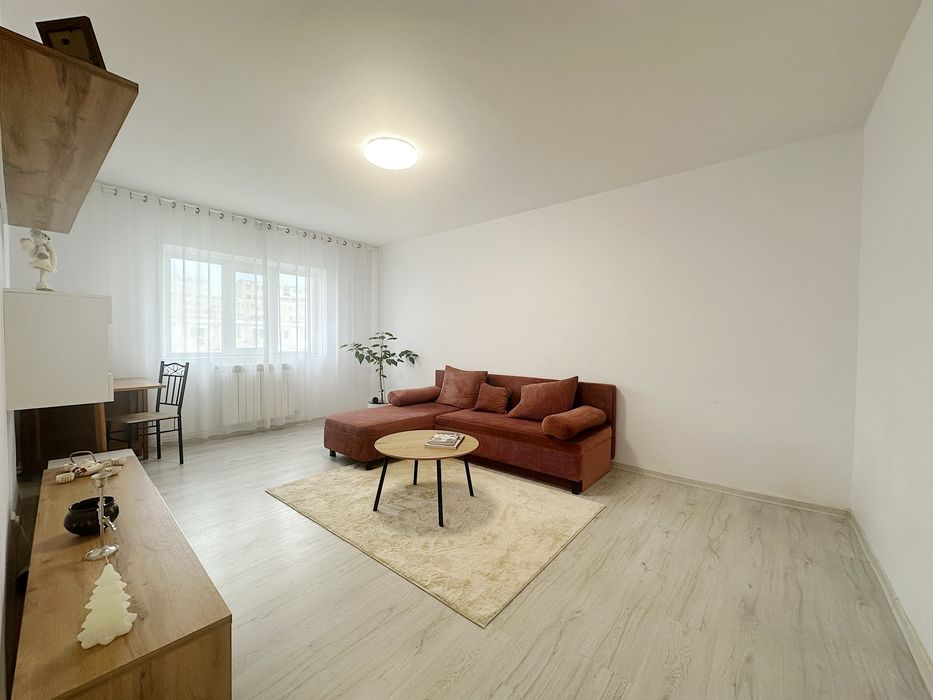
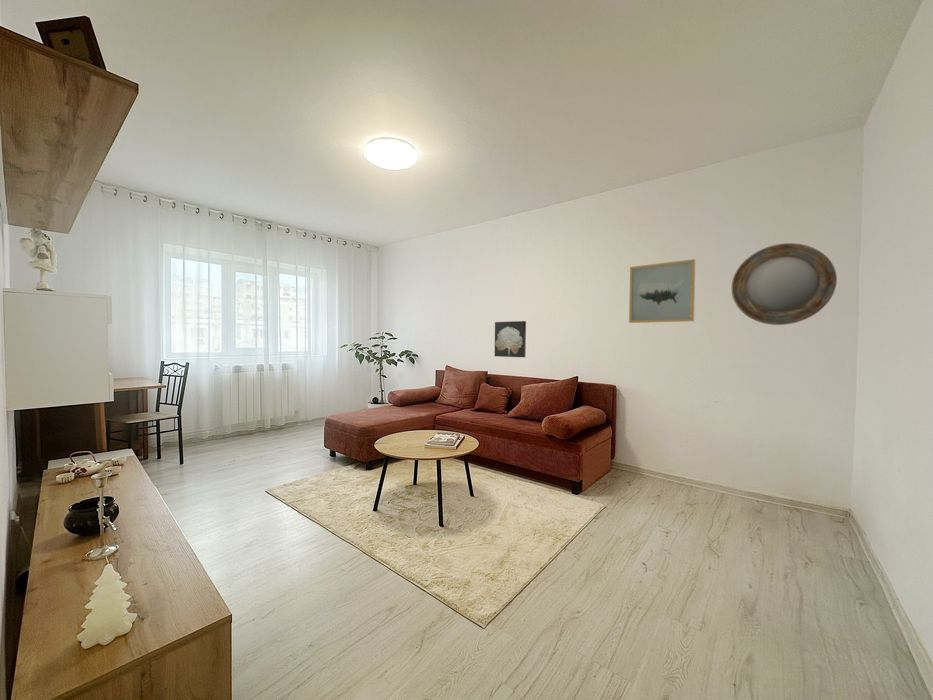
+ home mirror (780, 284)
+ wall art (509, 339)
+ wall art (660, 292)
